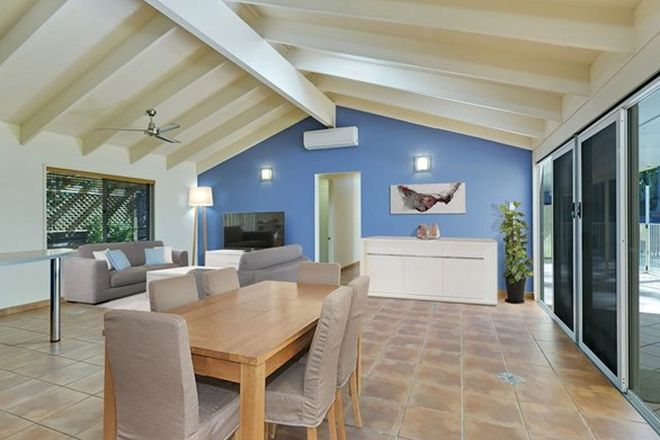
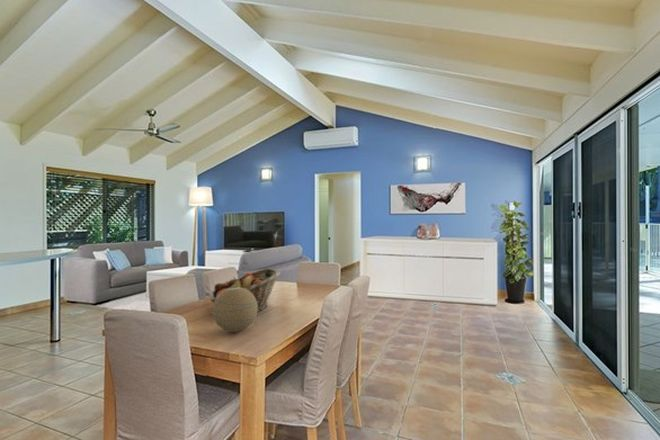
+ fruit basket (246, 289)
+ decorative orb (235, 309)
